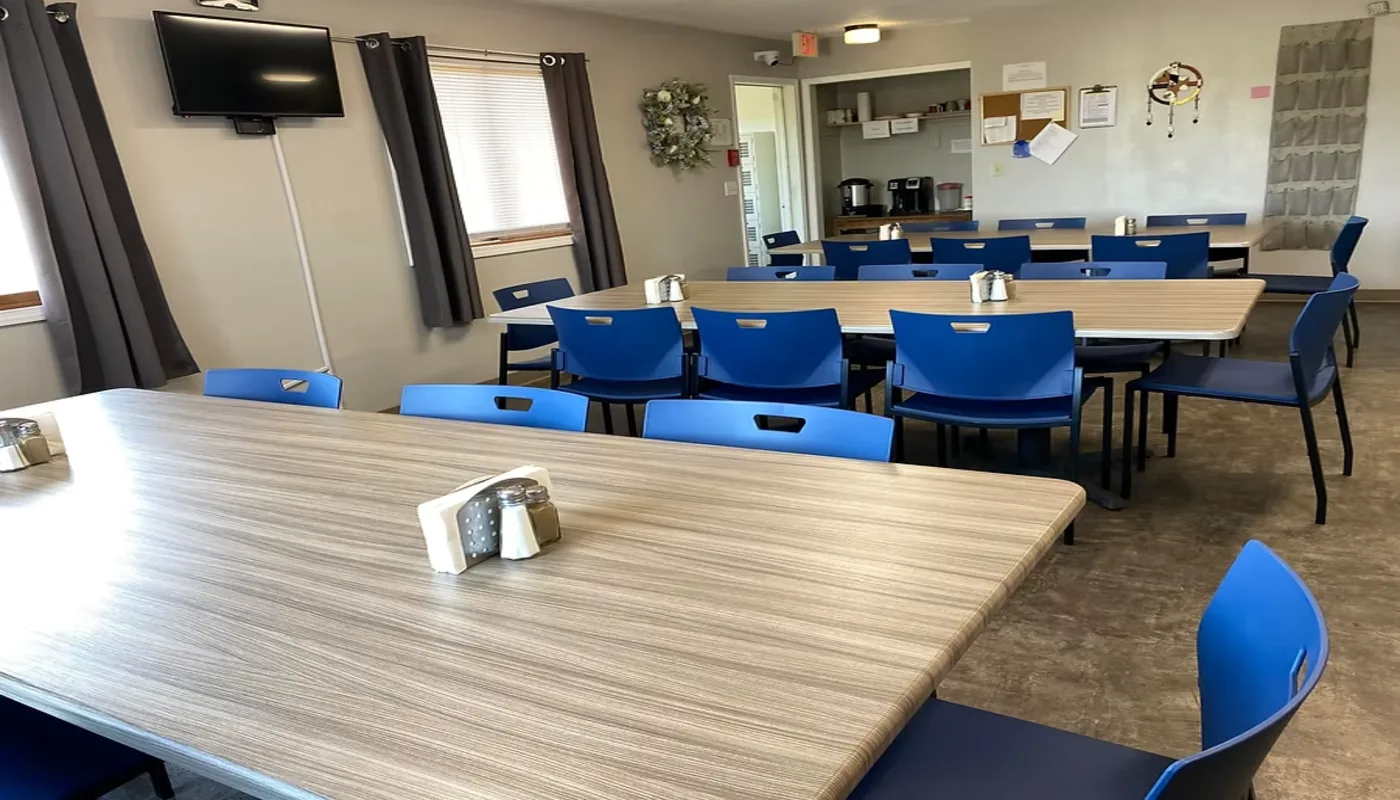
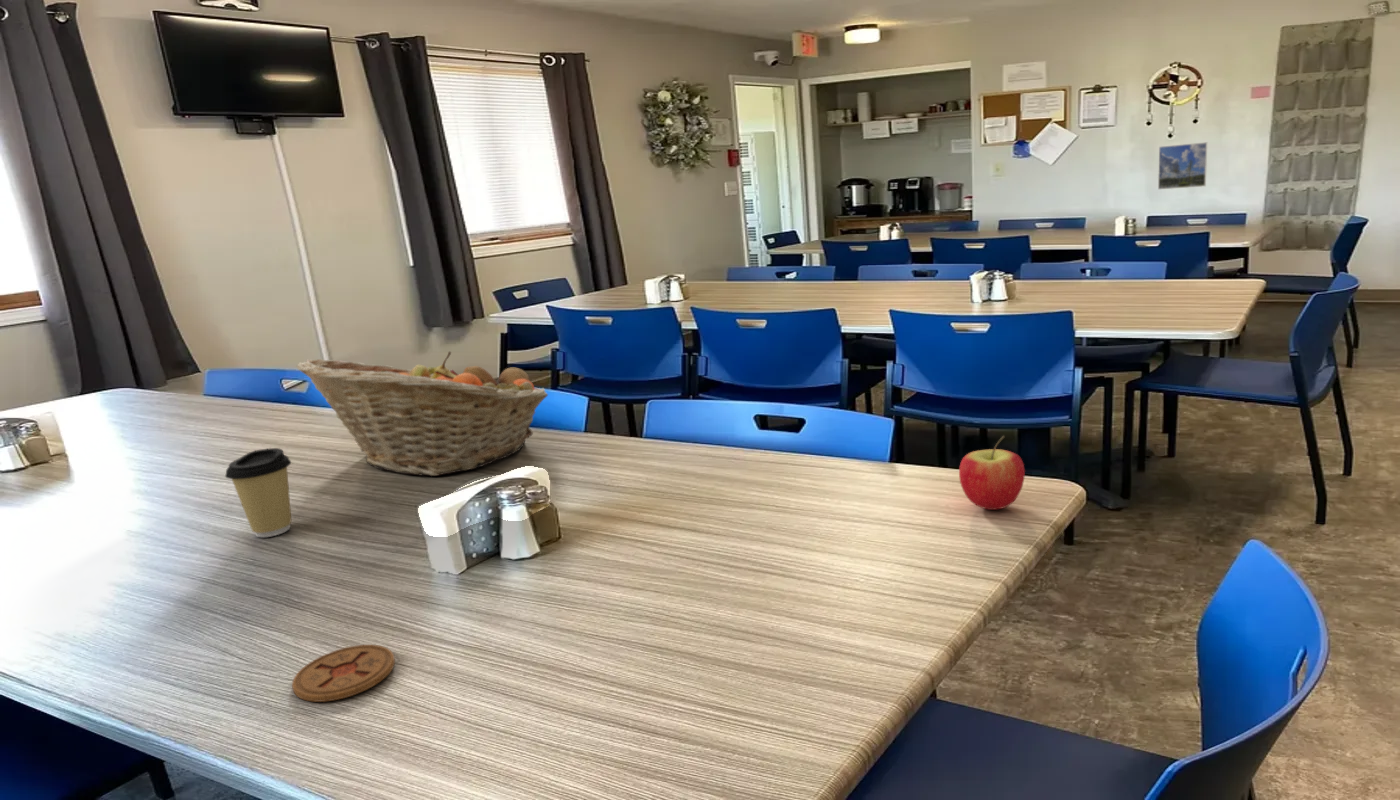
+ coffee cup (264, 493)
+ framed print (1182, 166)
+ apple (991, 471)
+ coaster (344, 671)
+ fruit basket (426, 399)
